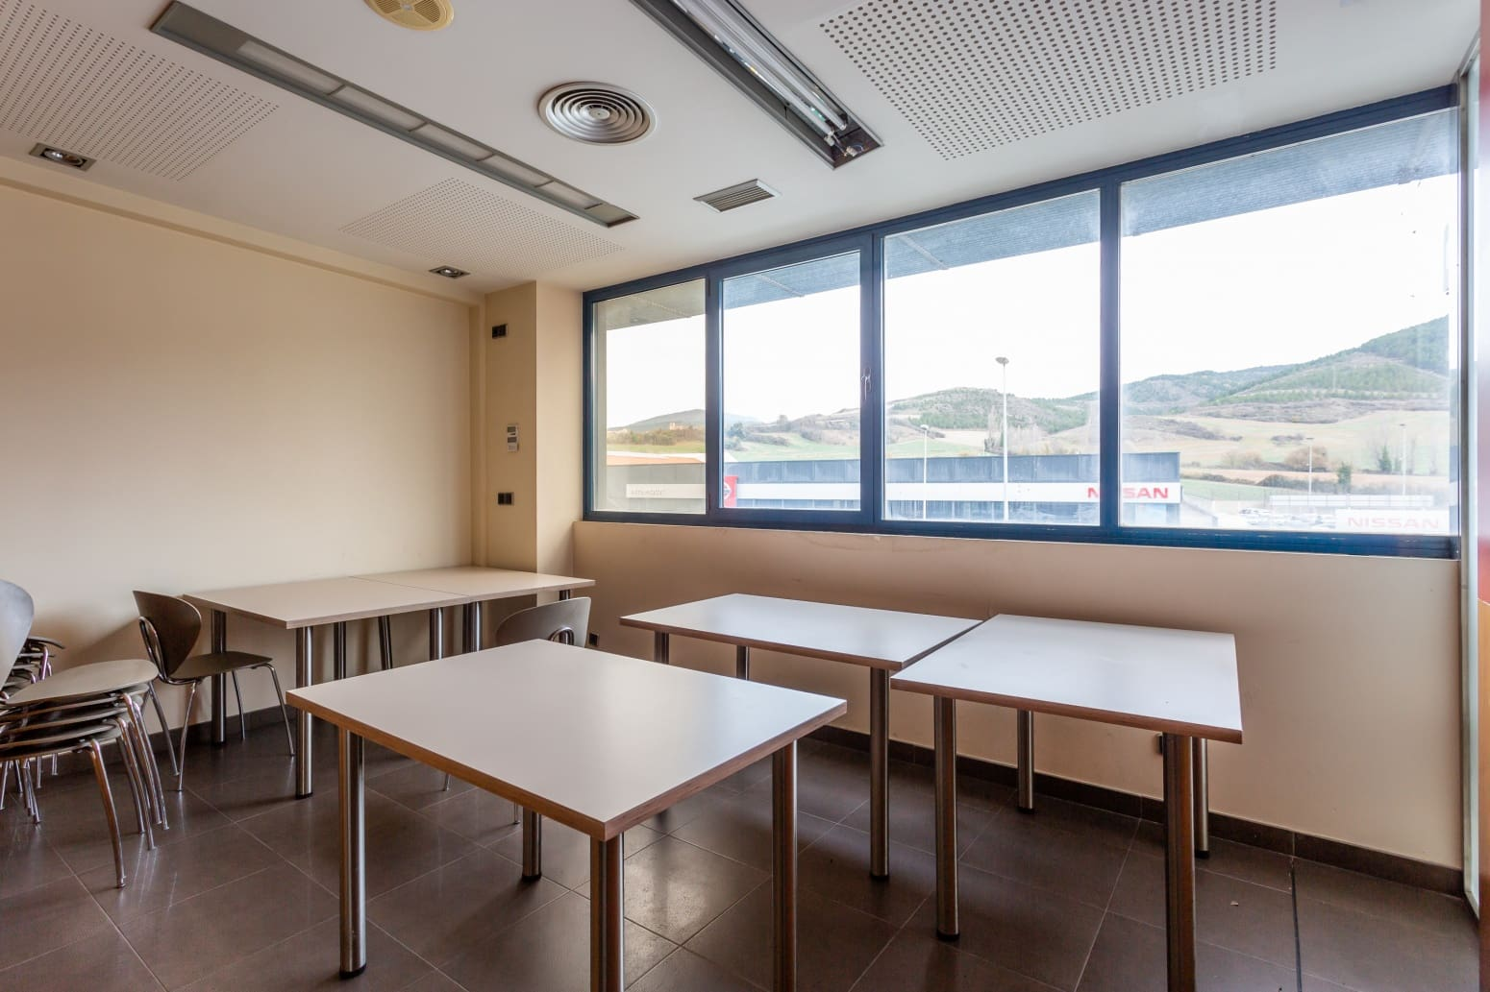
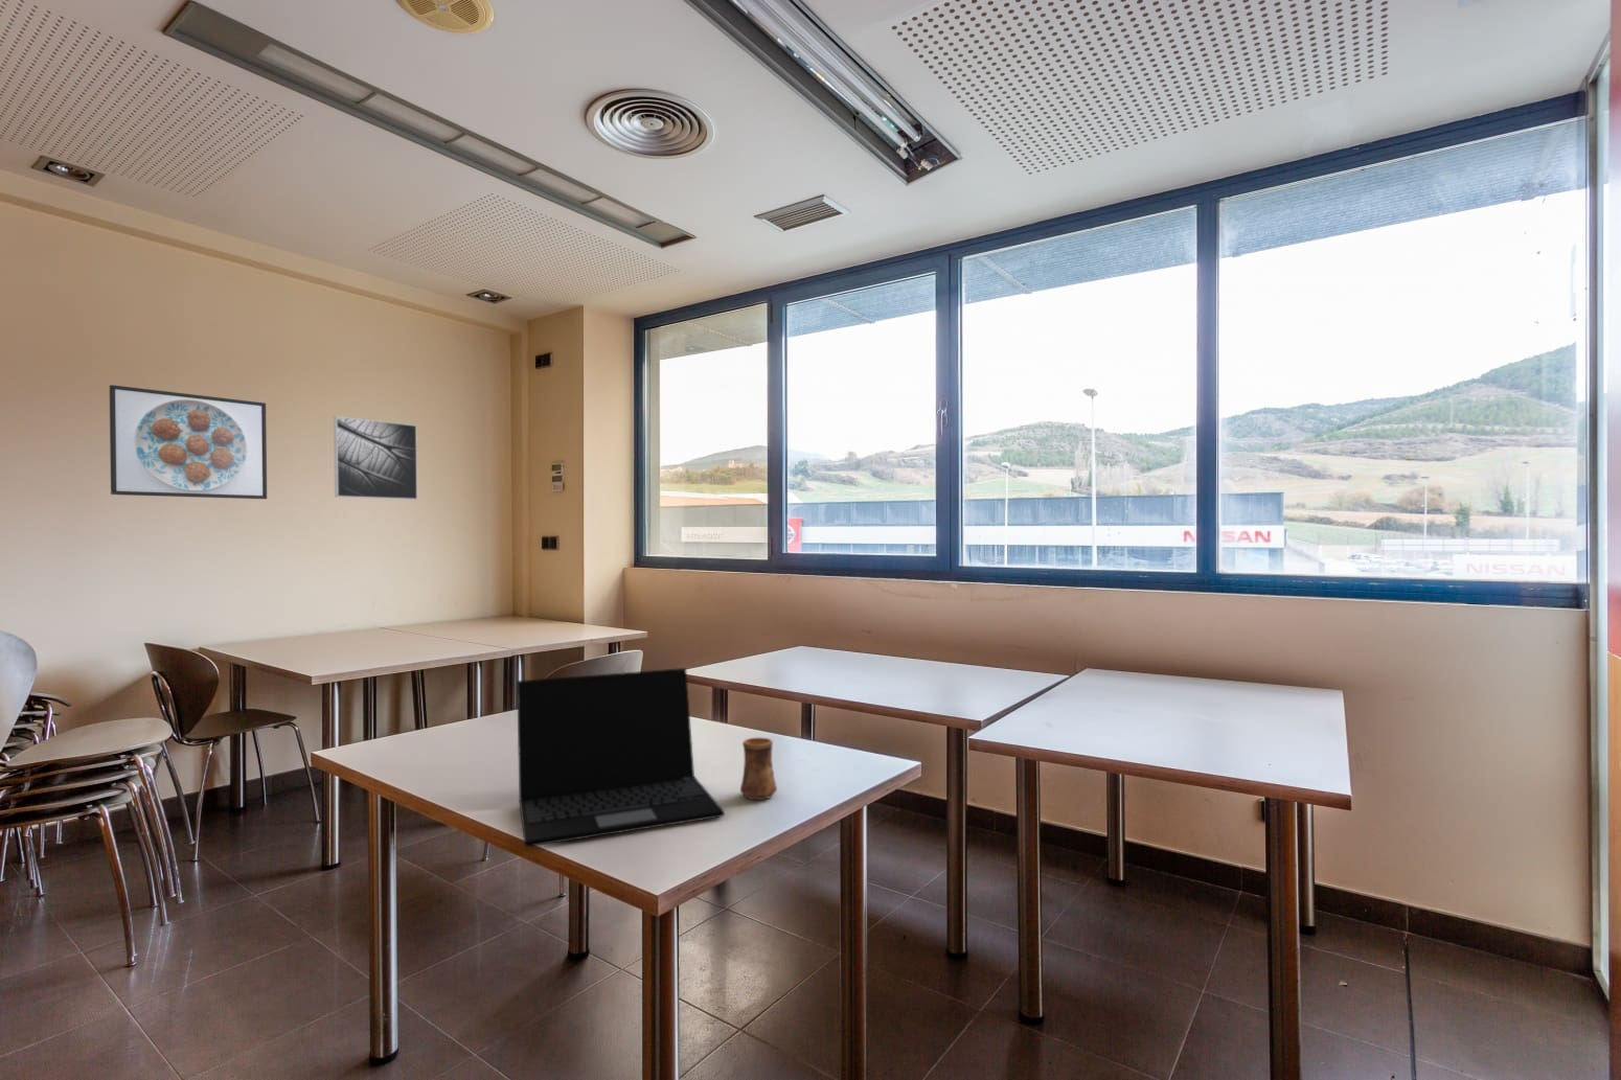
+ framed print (193, 446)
+ cup (758, 768)
+ laptop (615, 745)
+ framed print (376, 459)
